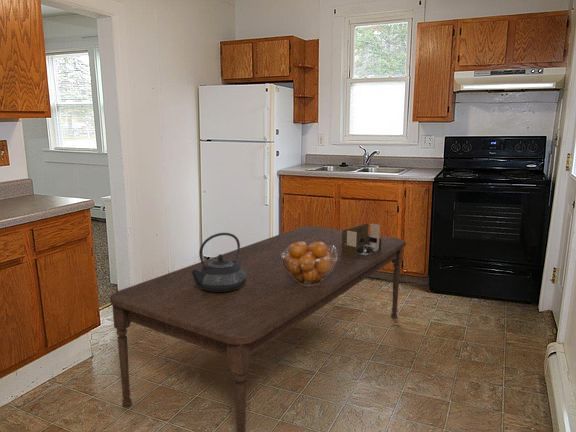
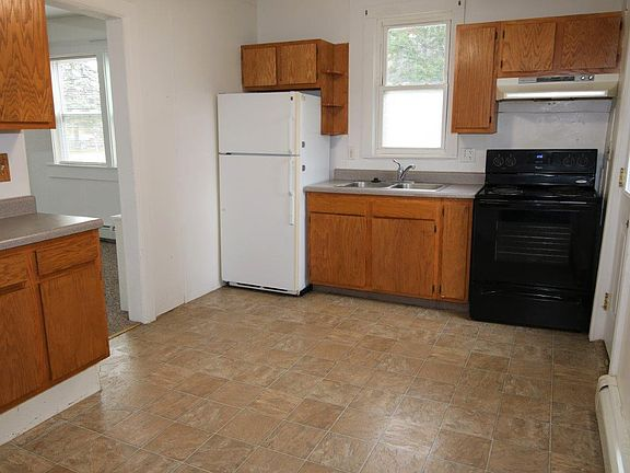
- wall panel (362, 240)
- teapot (217, 260)
- dining table (285, 308)
- fruit basket (309, 261)
